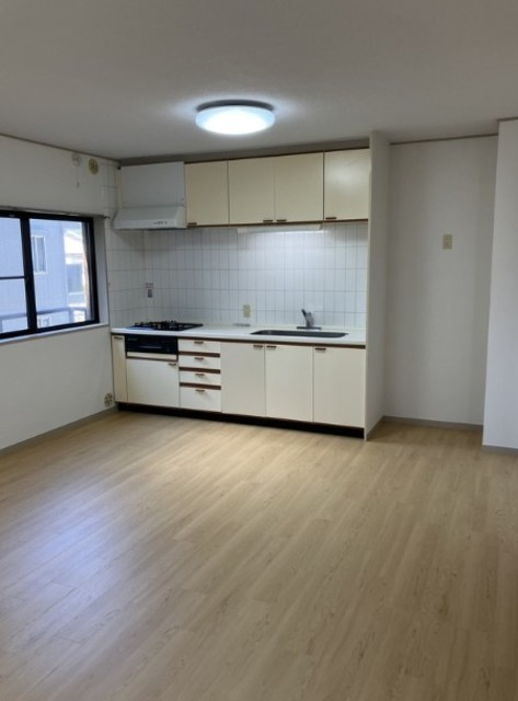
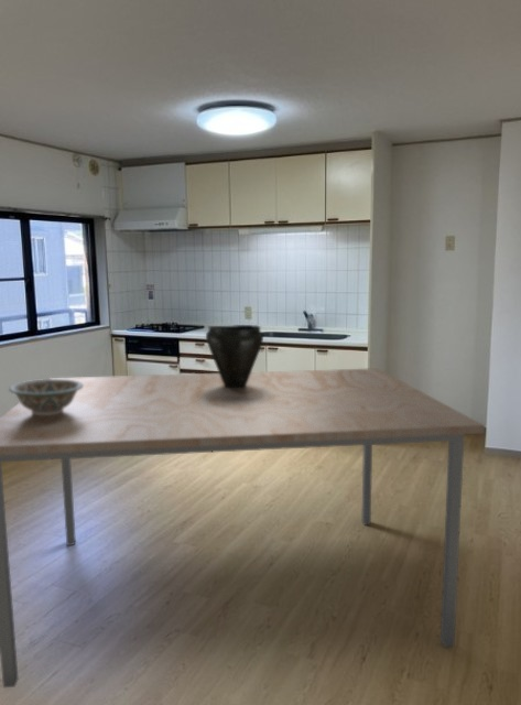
+ dining table (228, 451)
+ decorative bowl (47, 398)
+ vase (235, 355)
